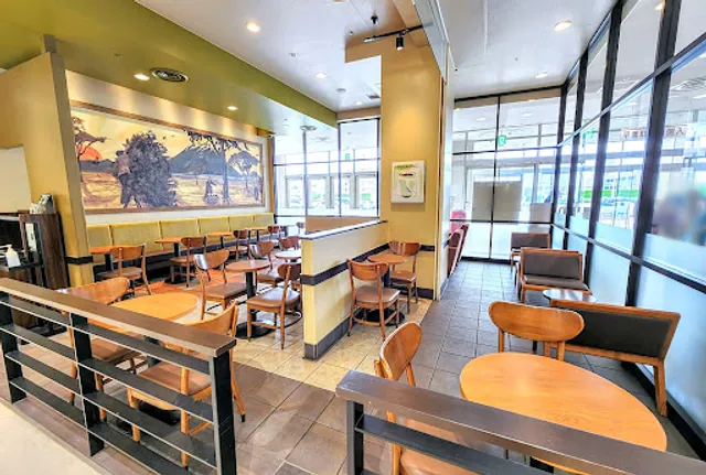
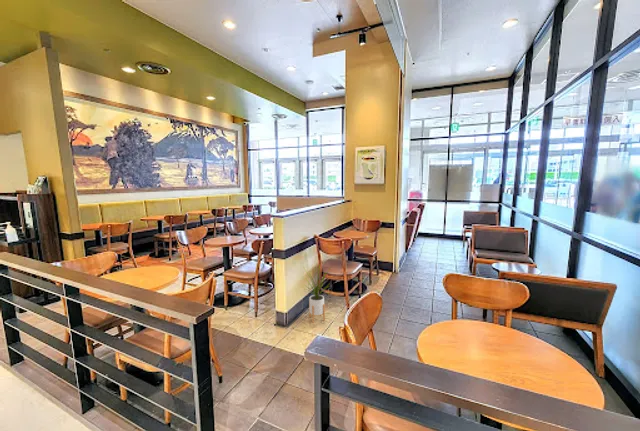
+ house plant (316, 290)
